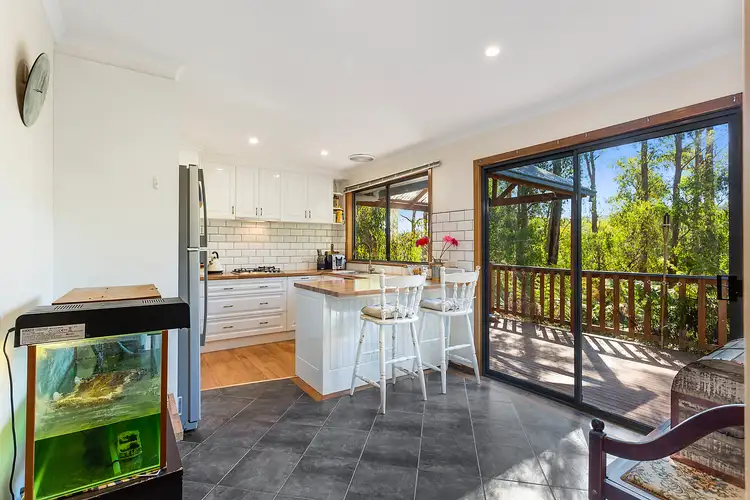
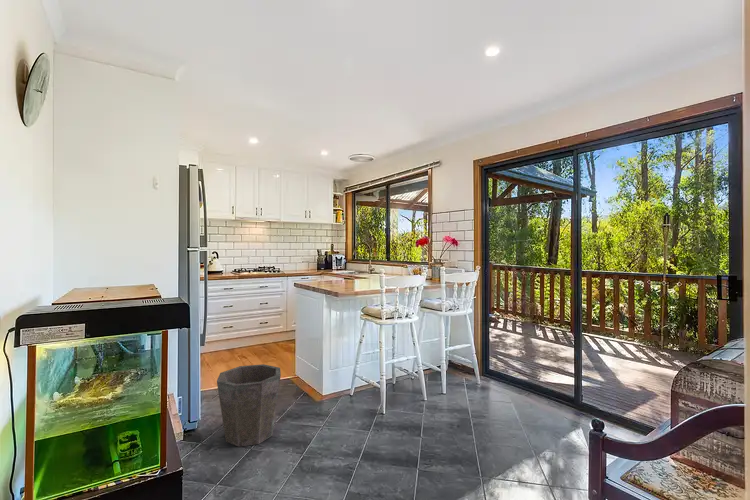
+ waste bin (250, 404)
